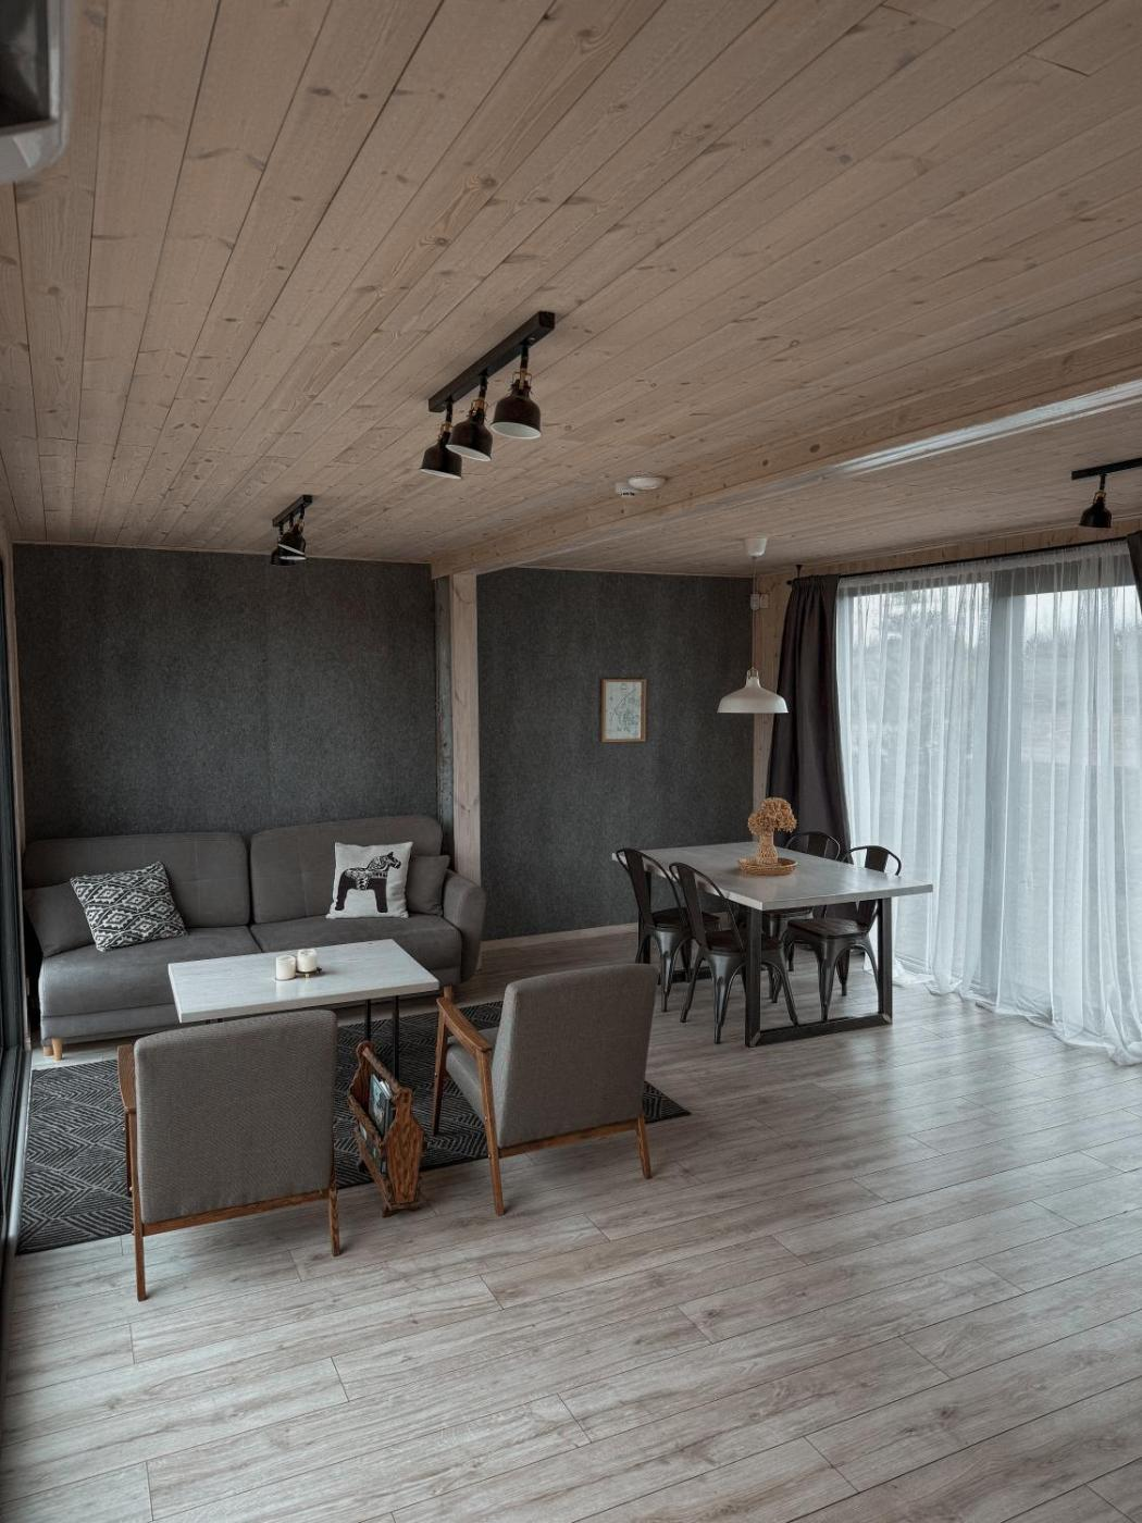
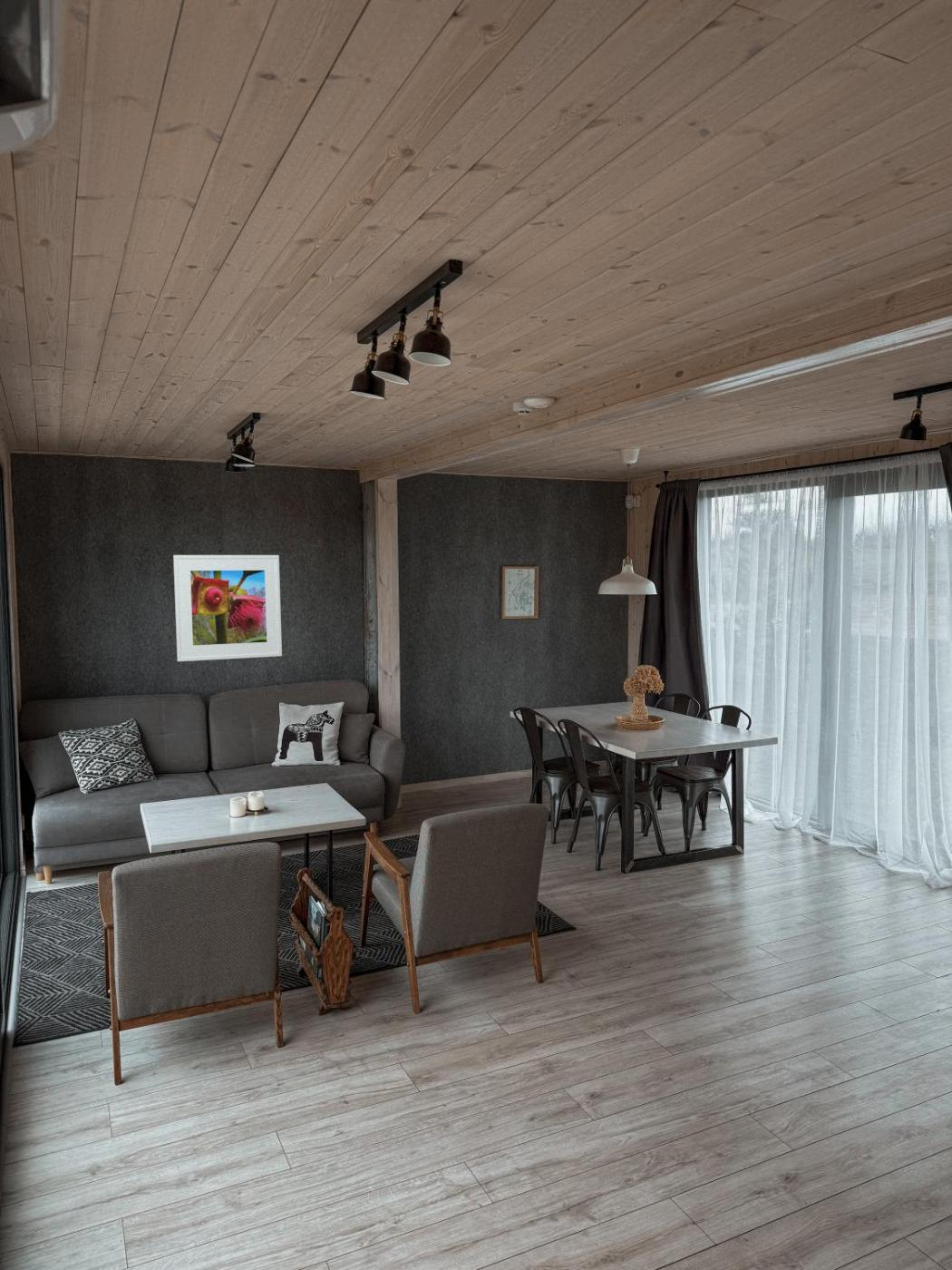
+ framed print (228, 607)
